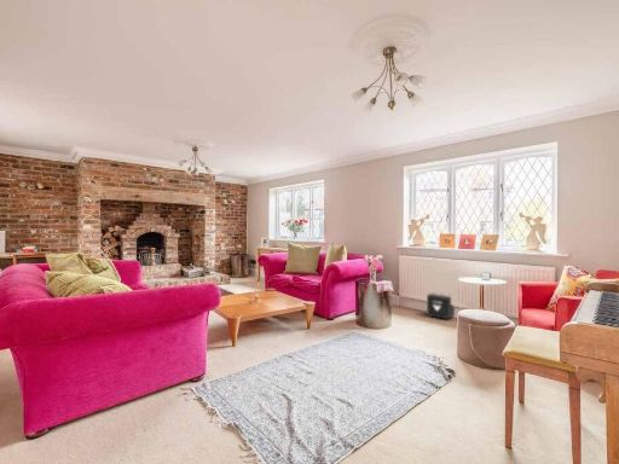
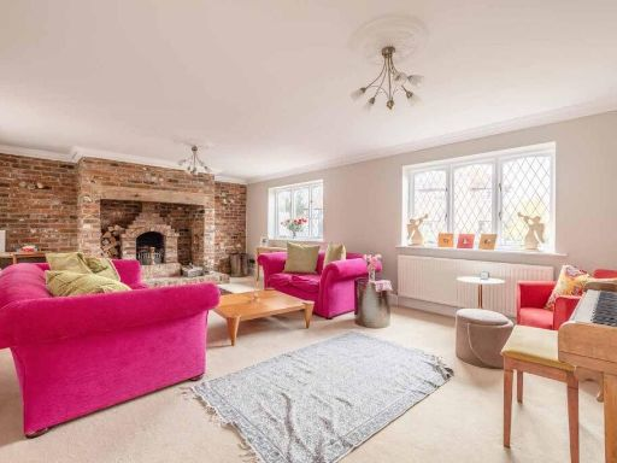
- air purifier (440, 304)
